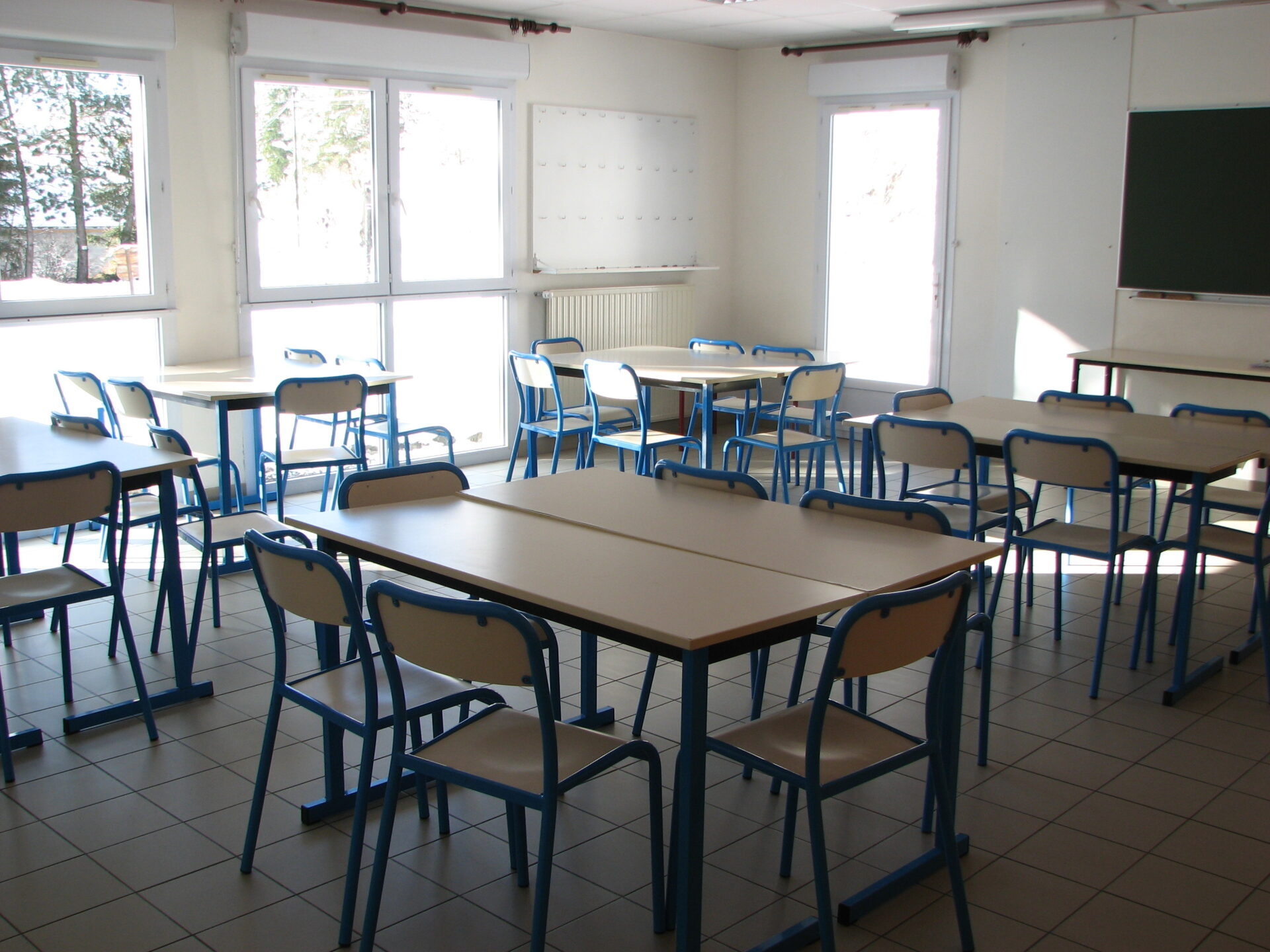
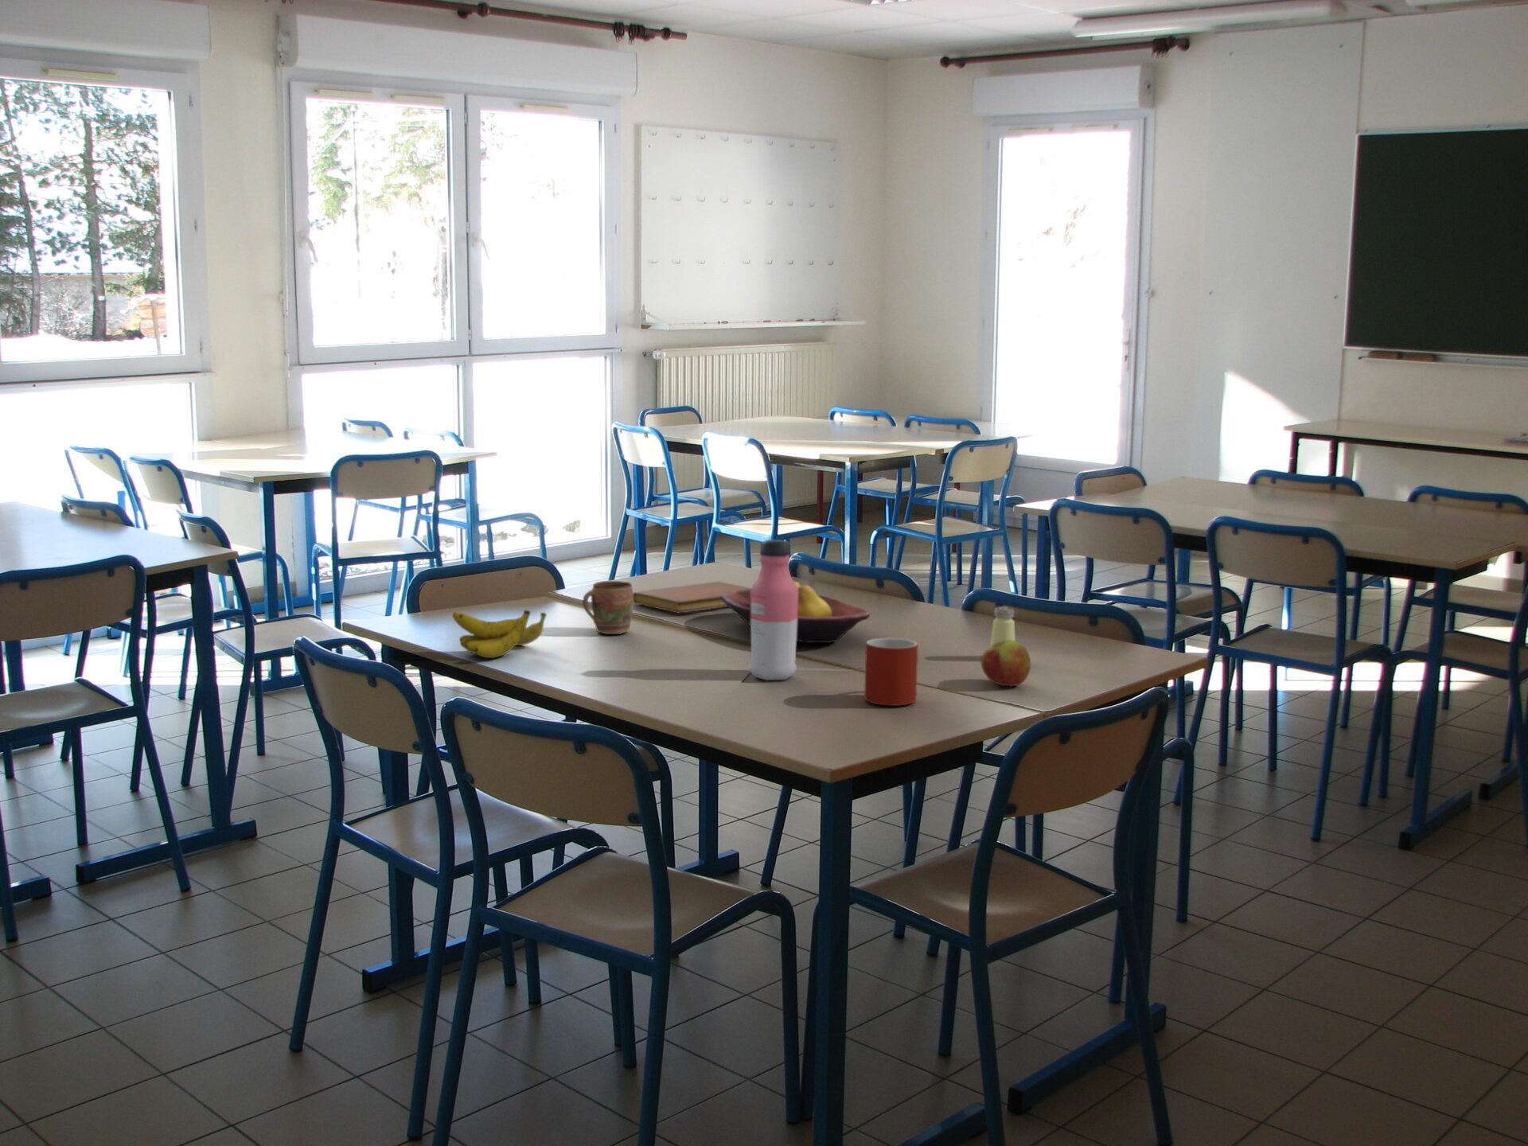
+ fruit bowl (798, 606)
+ saltshaker (1002, 632)
+ mug (609, 607)
+ notebook (698, 596)
+ banana (499, 631)
+ mug (894, 669)
+ apple (1005, 662)
+ water bottle (774, 609)
